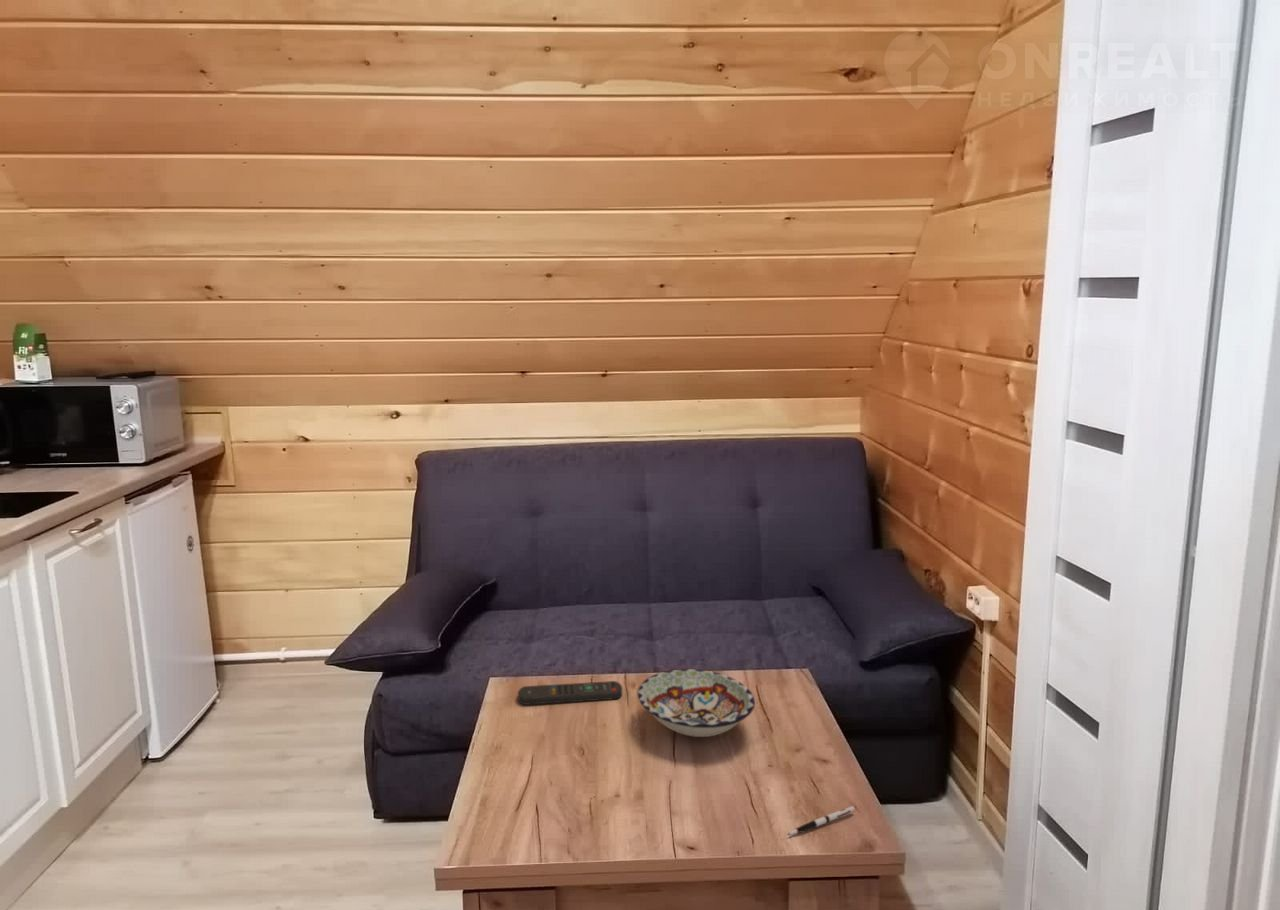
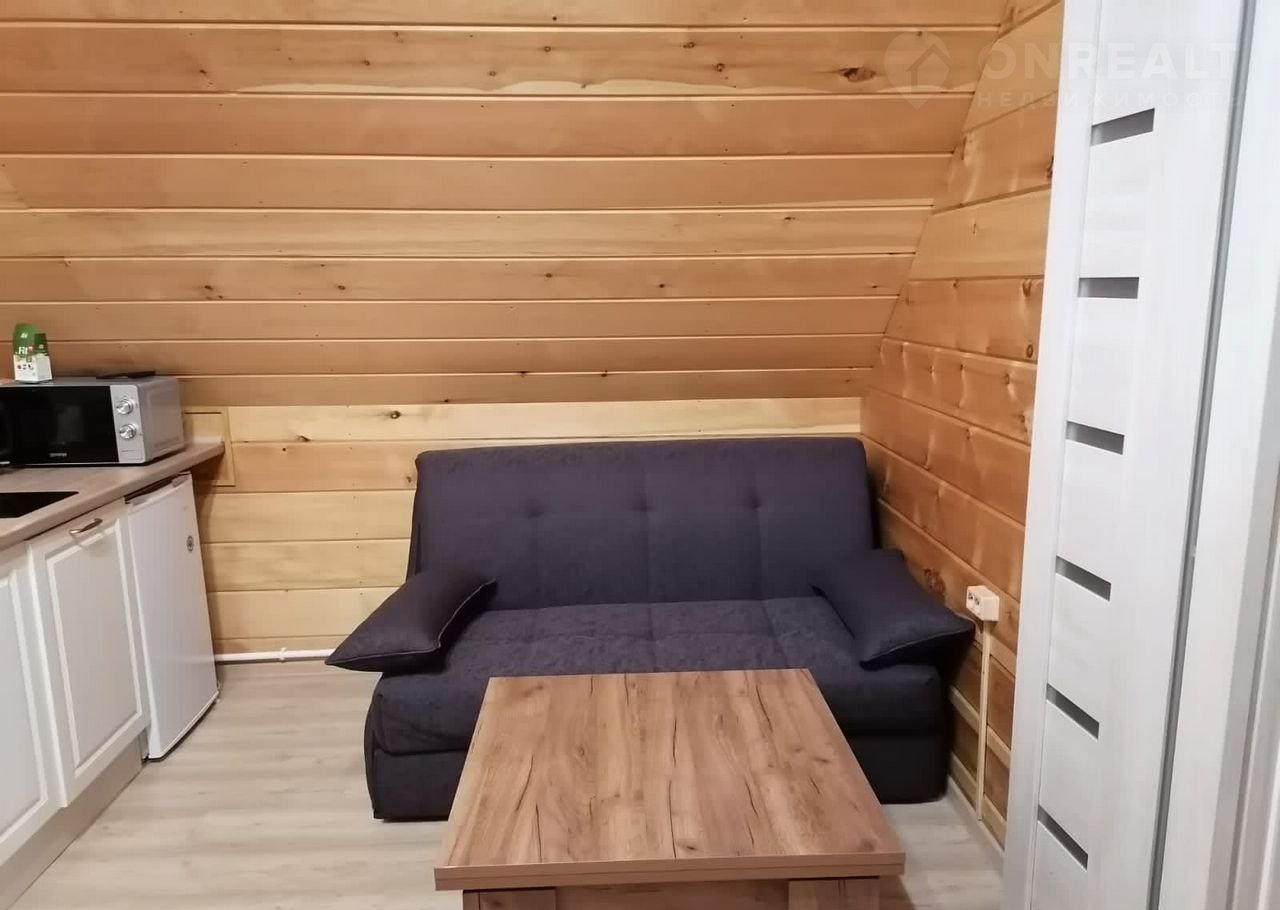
- pen (821, 821)
- remote control (570, 692)
- bowl (695, 712)
